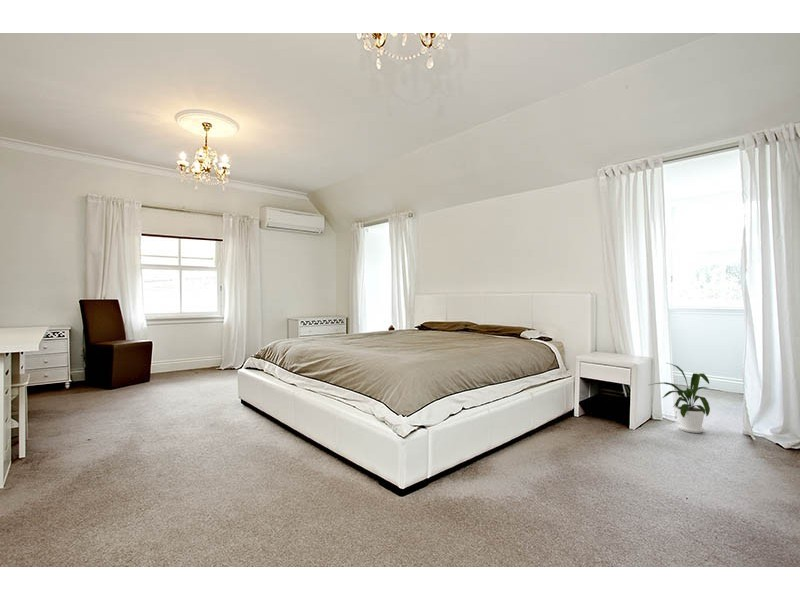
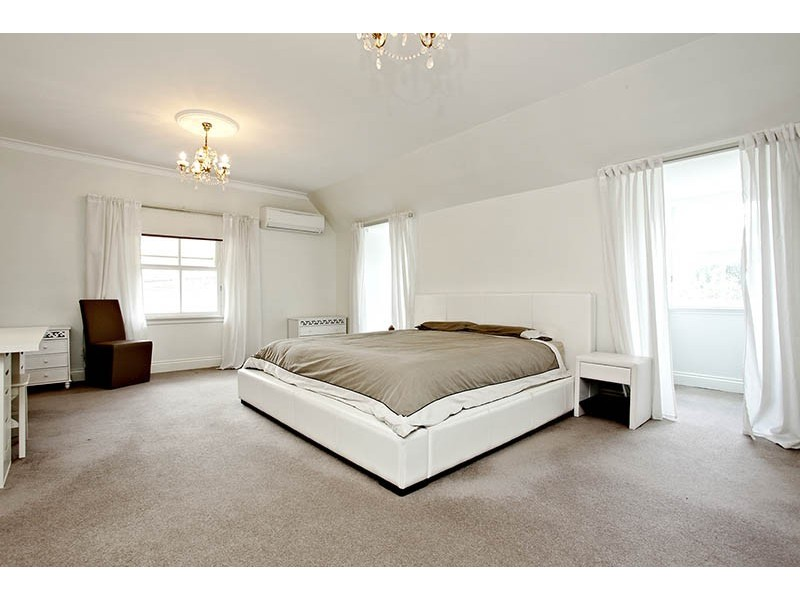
- house plant (687, 397)
